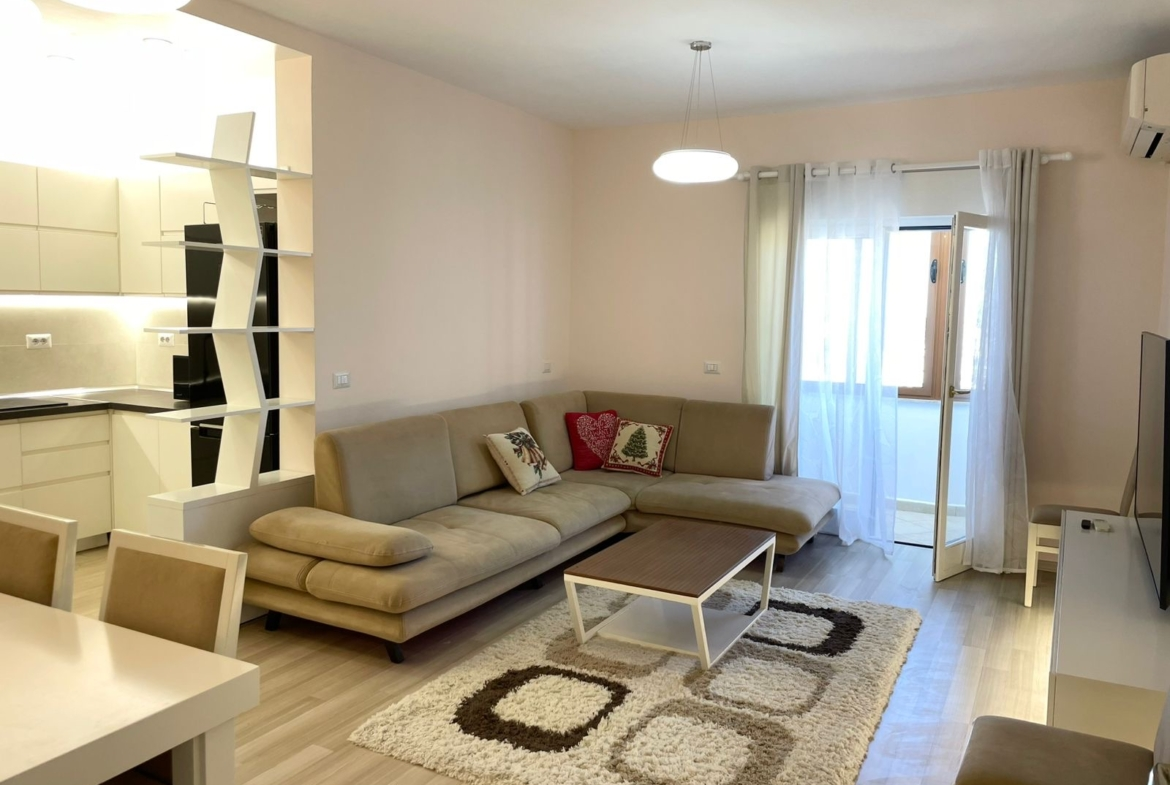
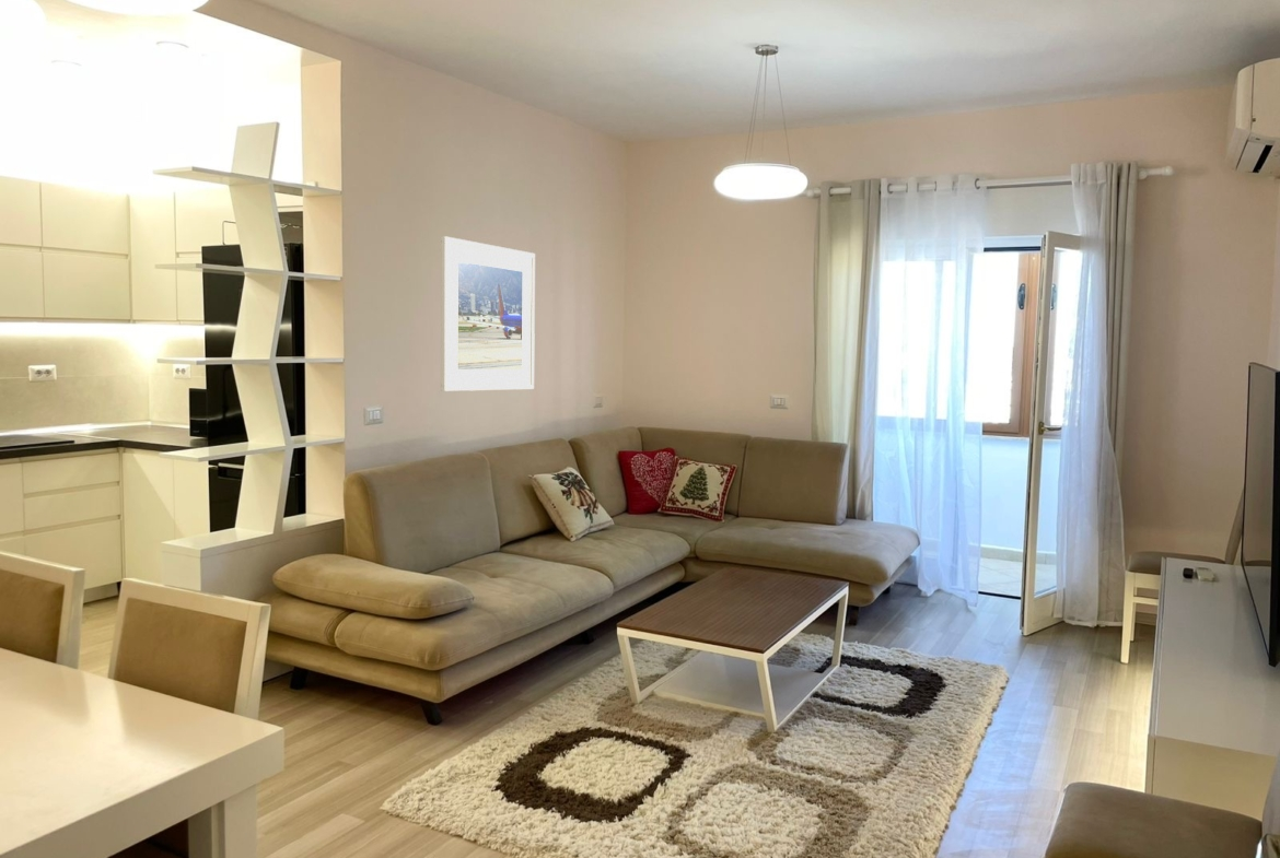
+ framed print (490, 318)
